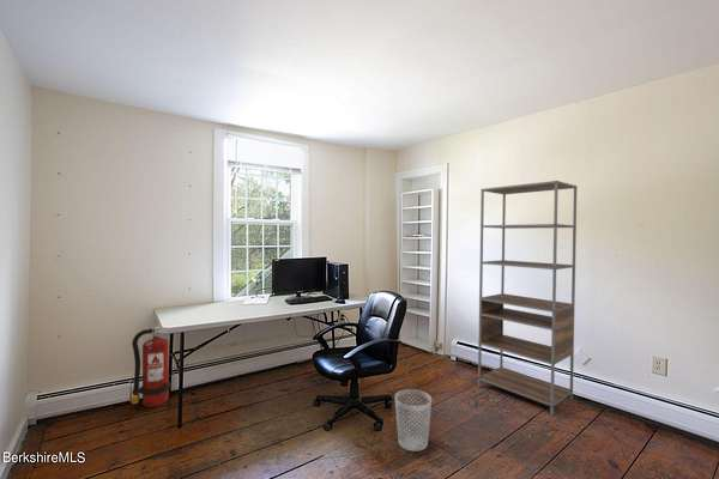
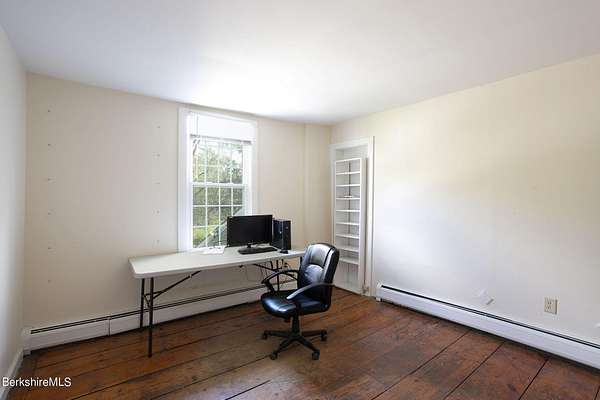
- shelving unit (525, 297)
- fire extinguisher (151, 363)
- wastebasket (412, 419)
